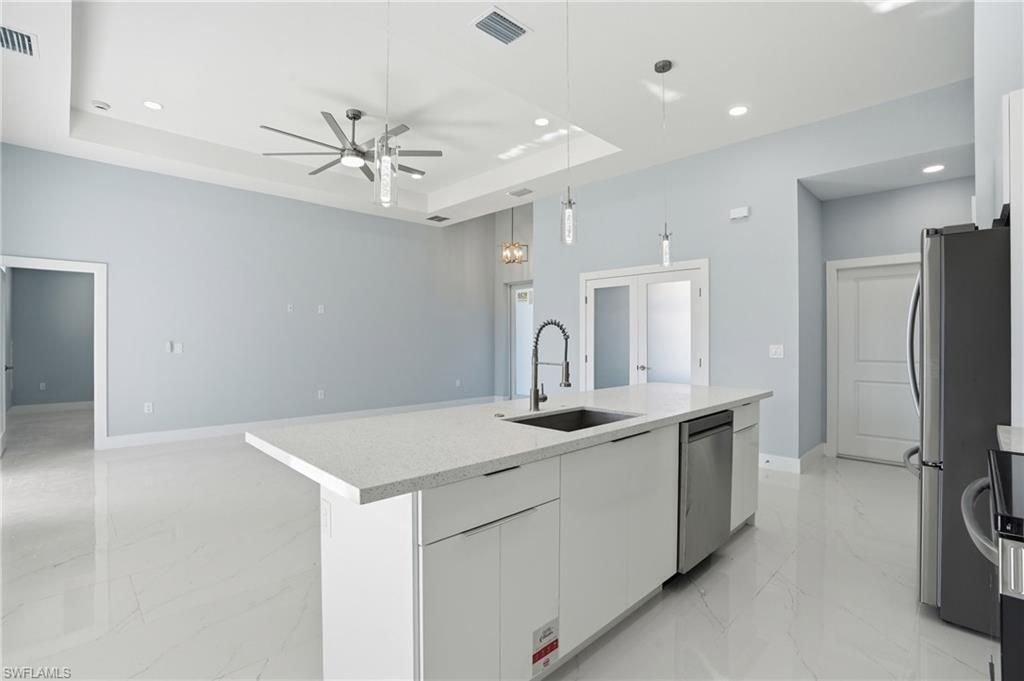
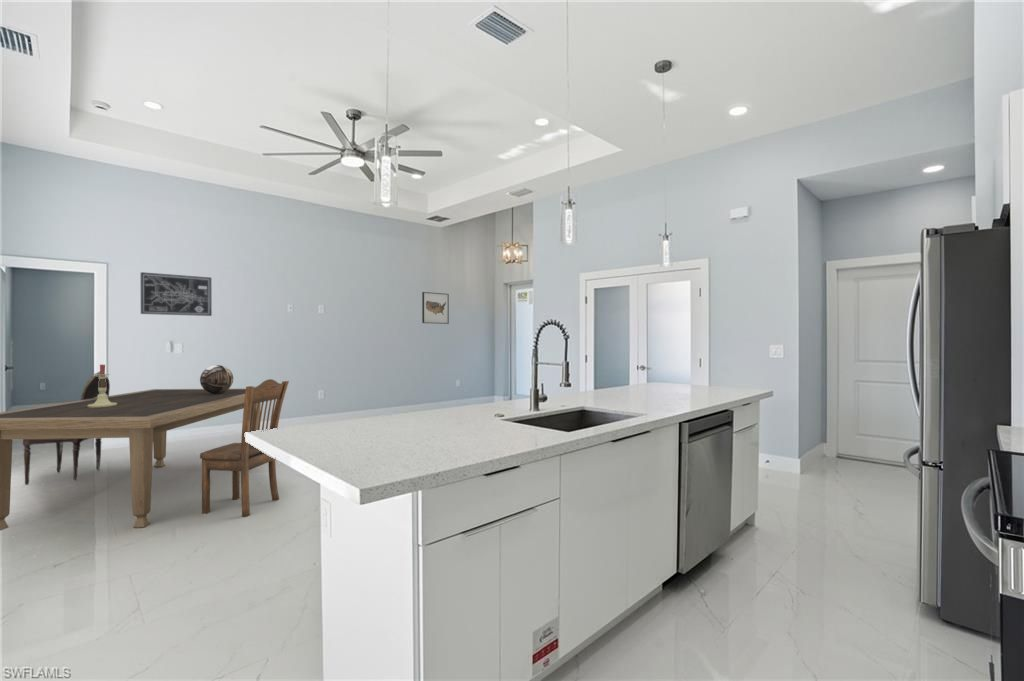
+ dining chair (243, 442)
+ wall art (435, 308)
+ decorative bowl (216, 379)
+ wall art (177, 295)
+ dining table (152, 445)
+ candlestick (102, 384)
+ dining chair (67, 438)
